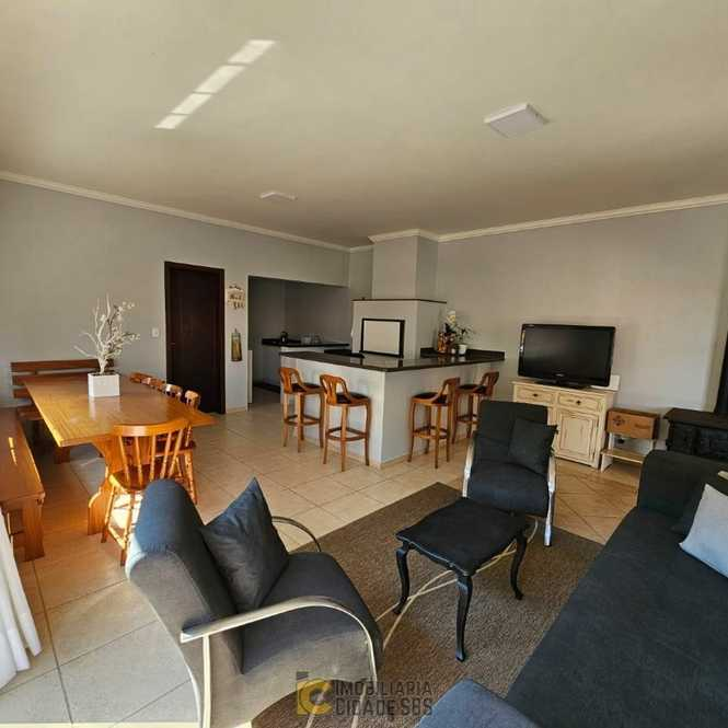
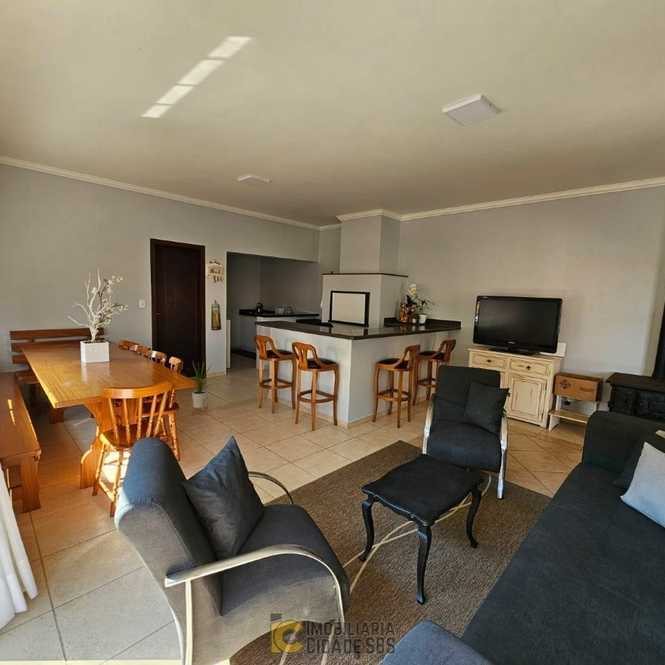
+ house plant (200, 385)
